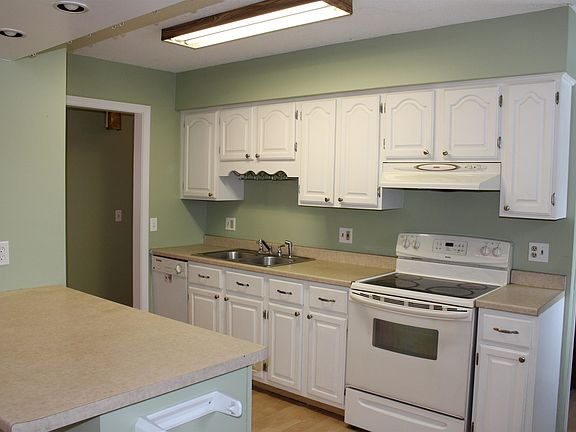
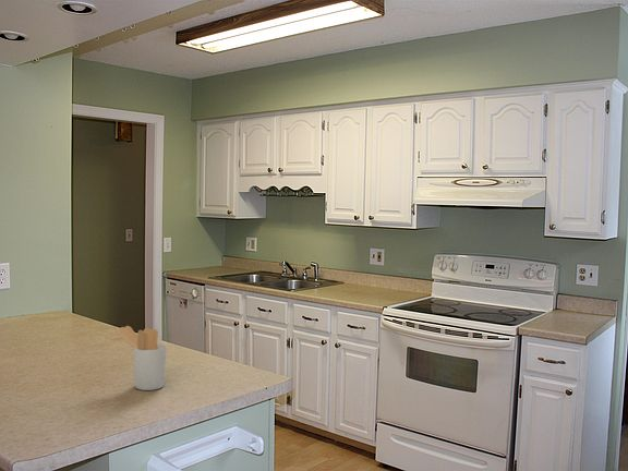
+ utensil holder (141, 355)
